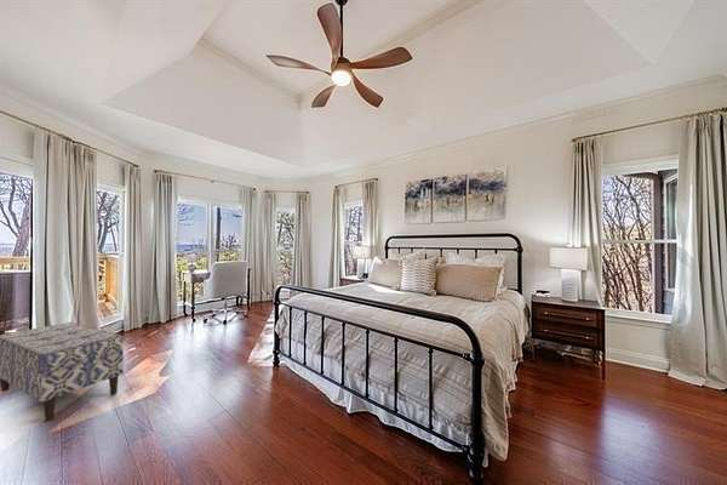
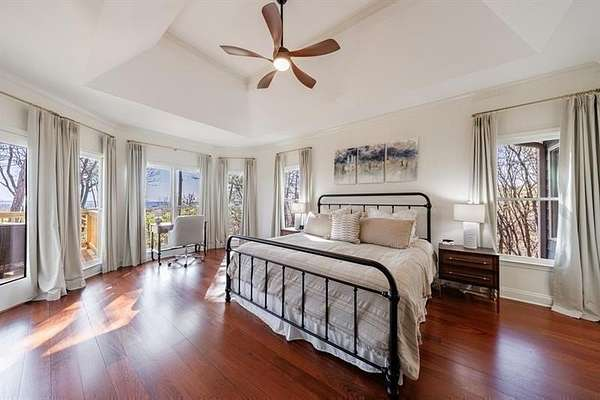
- bench (58, 364)
